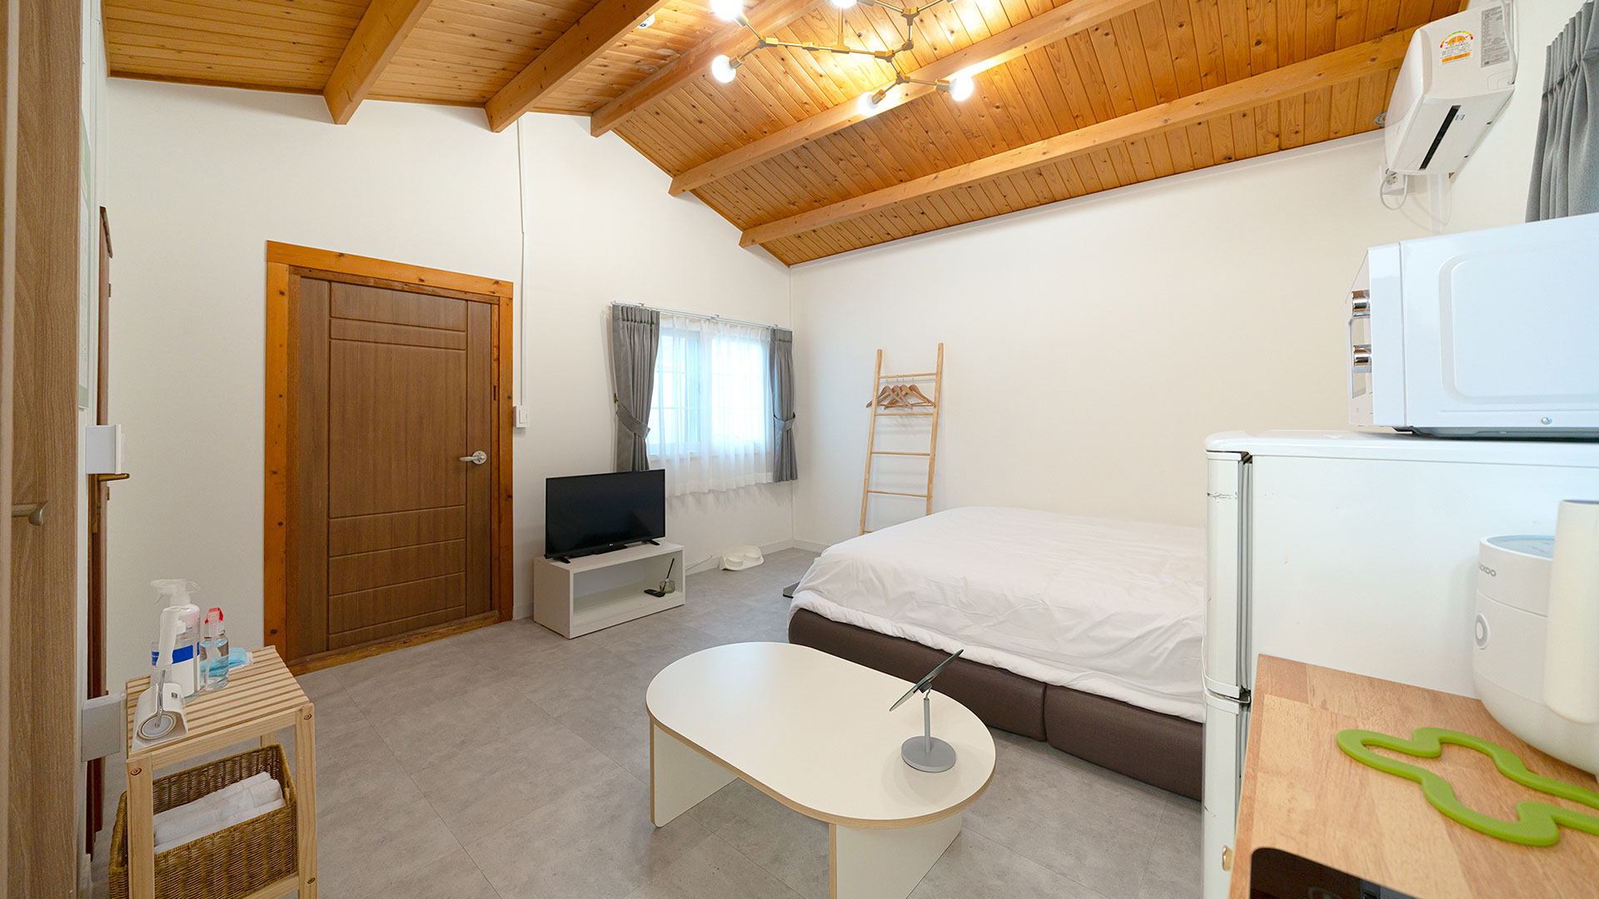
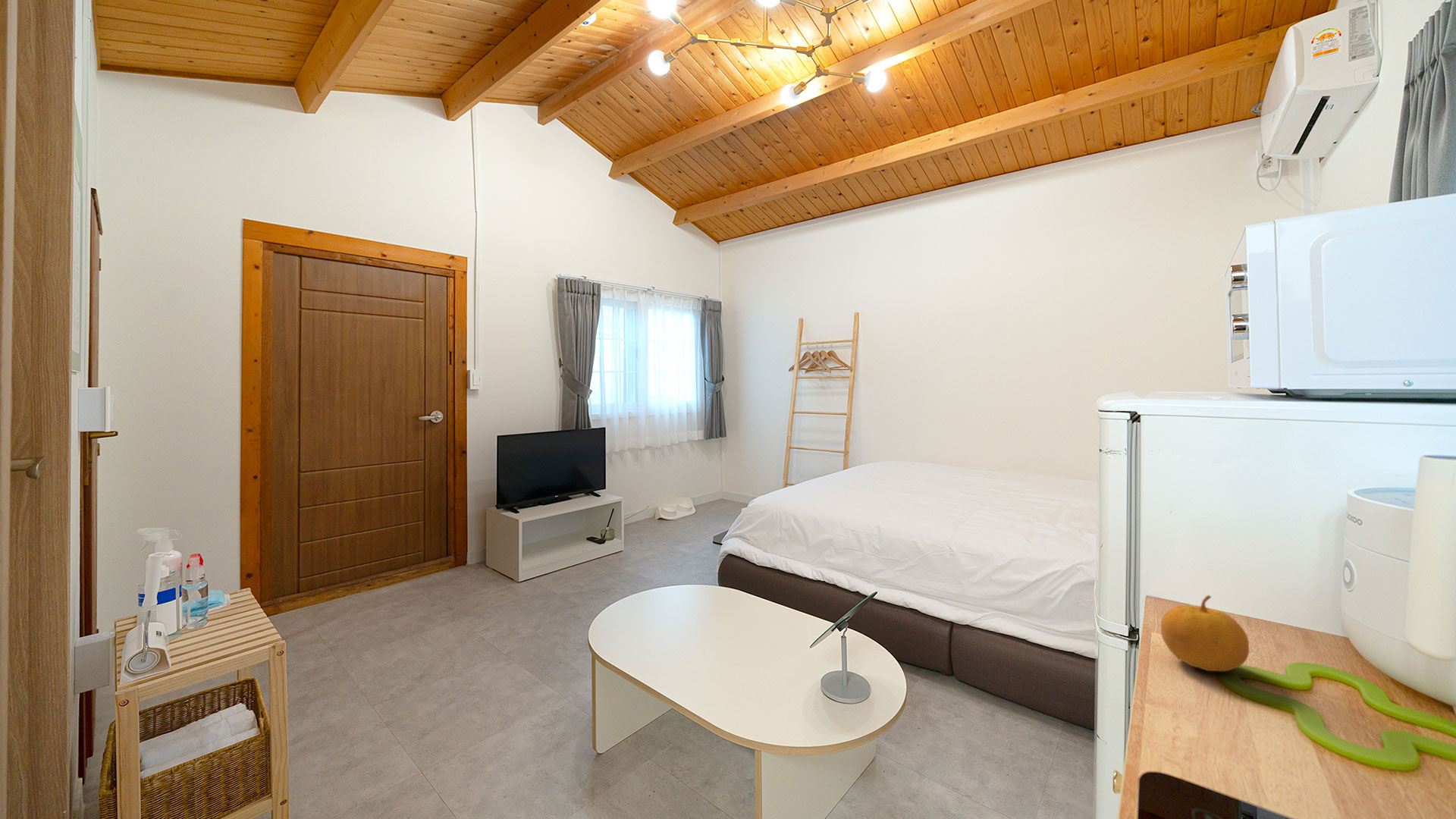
+ fruit (1203, 629)
